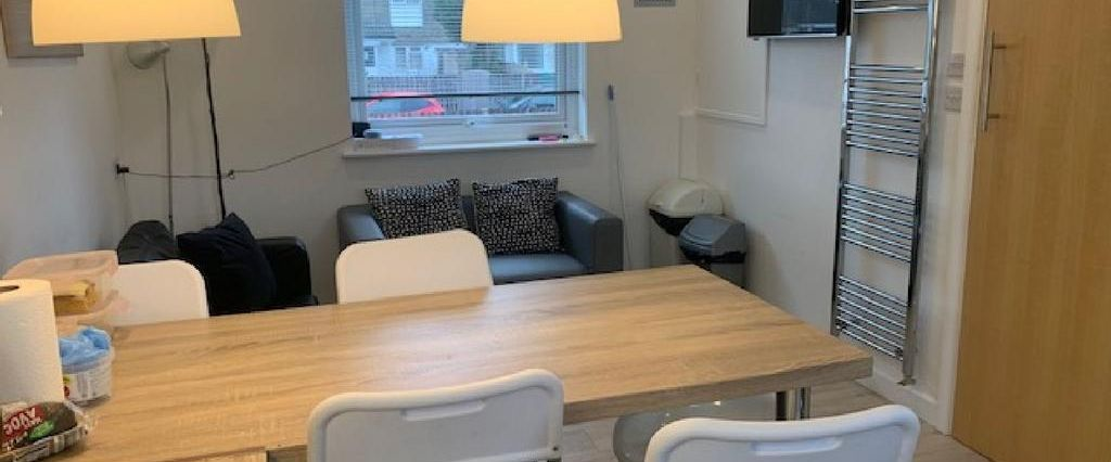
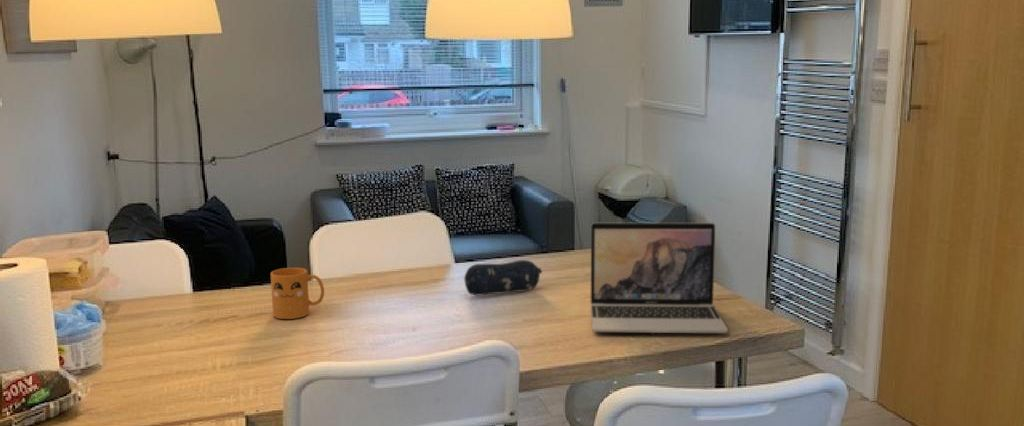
+ pencil case (502, 277)
+ laptop (656, 276)
+ mug (298, 292)
